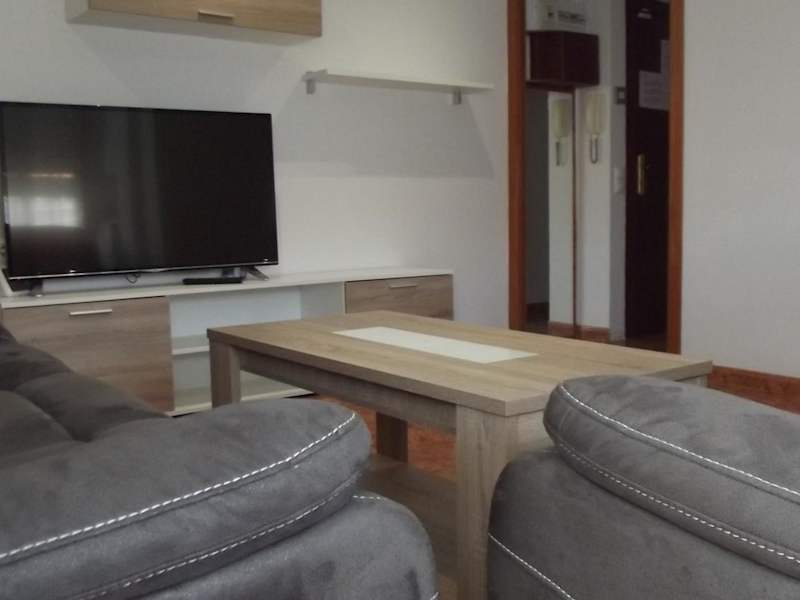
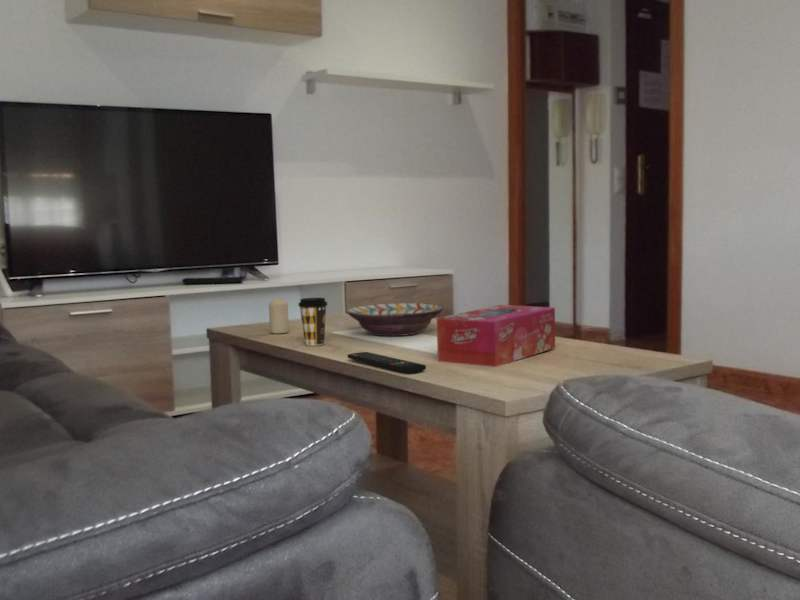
+ decorative bowl (395, 320)
+ tissue box (498, 333)
+ candle (278, 315)
+ coffee cup (313, 321)
+ remote control (384, 362)
